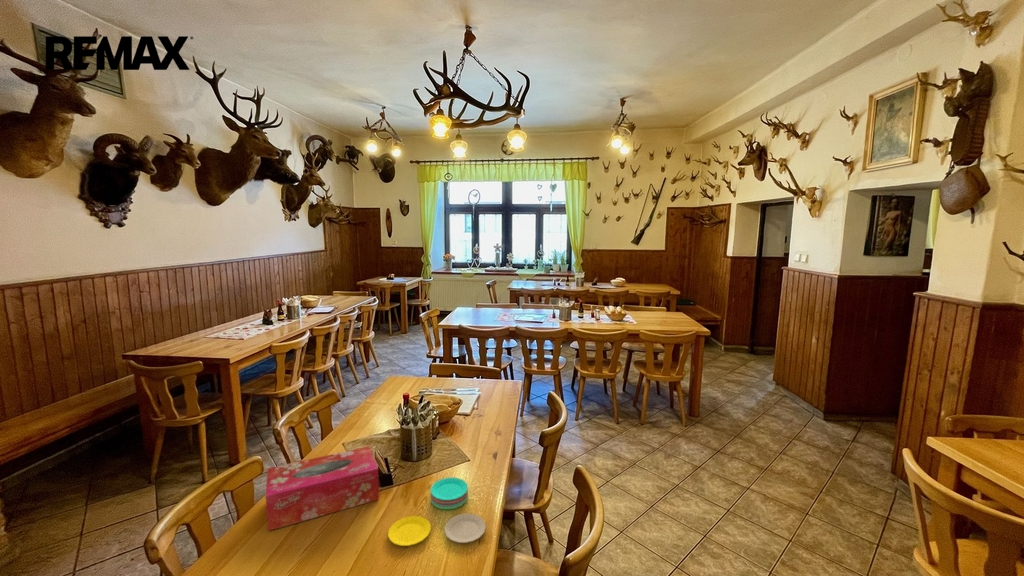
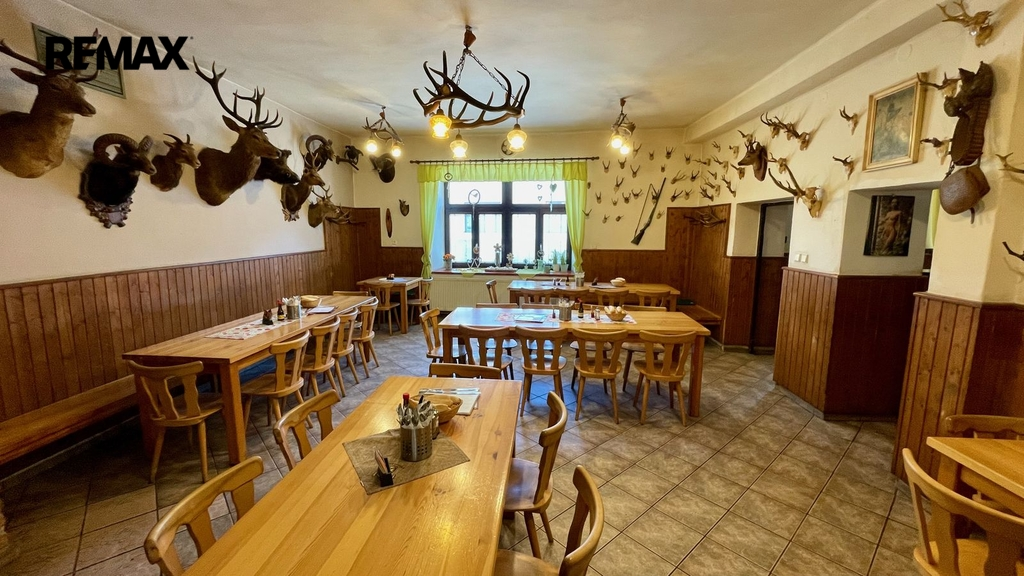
- plate (451, 518)
- tissue box (323, 484)
